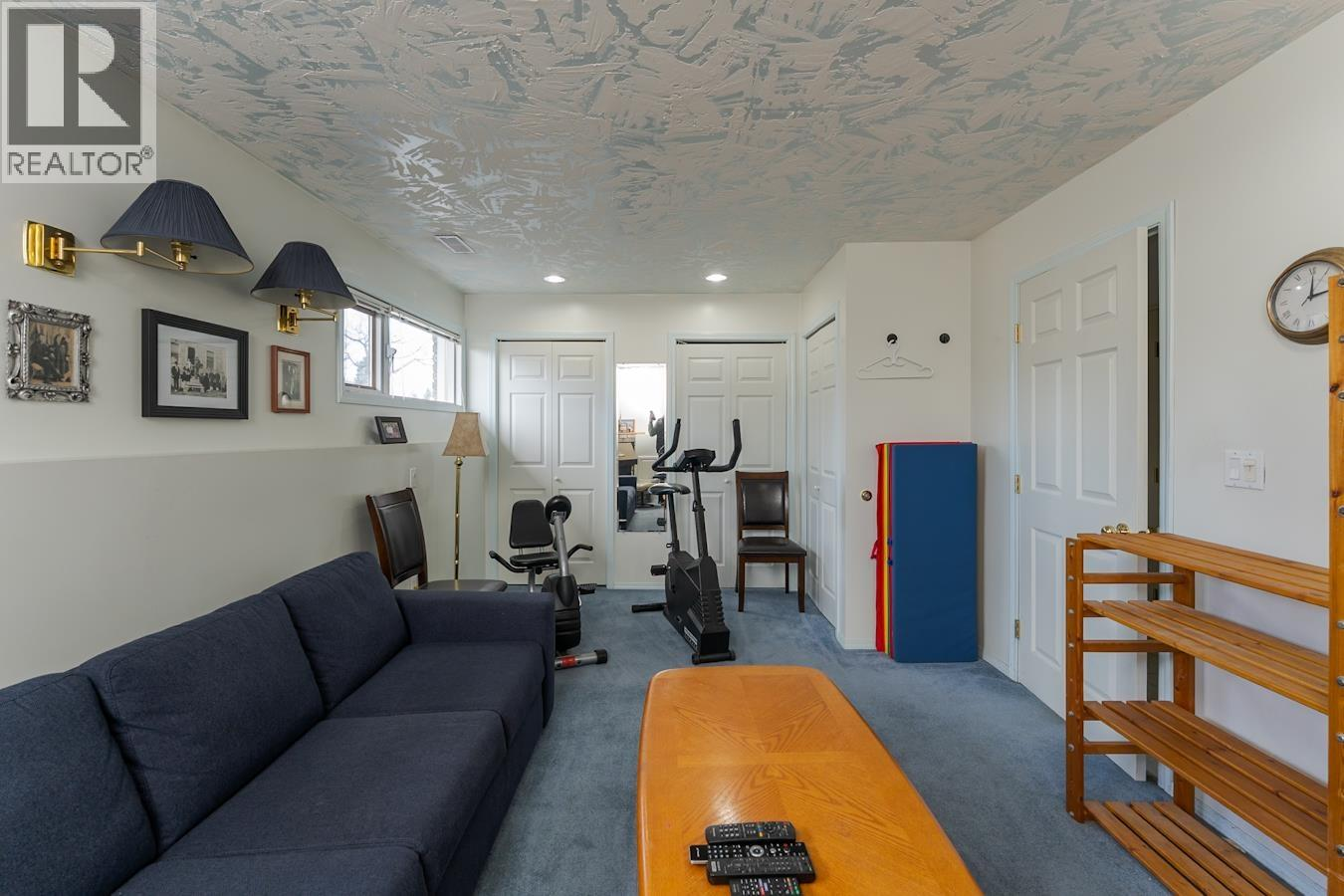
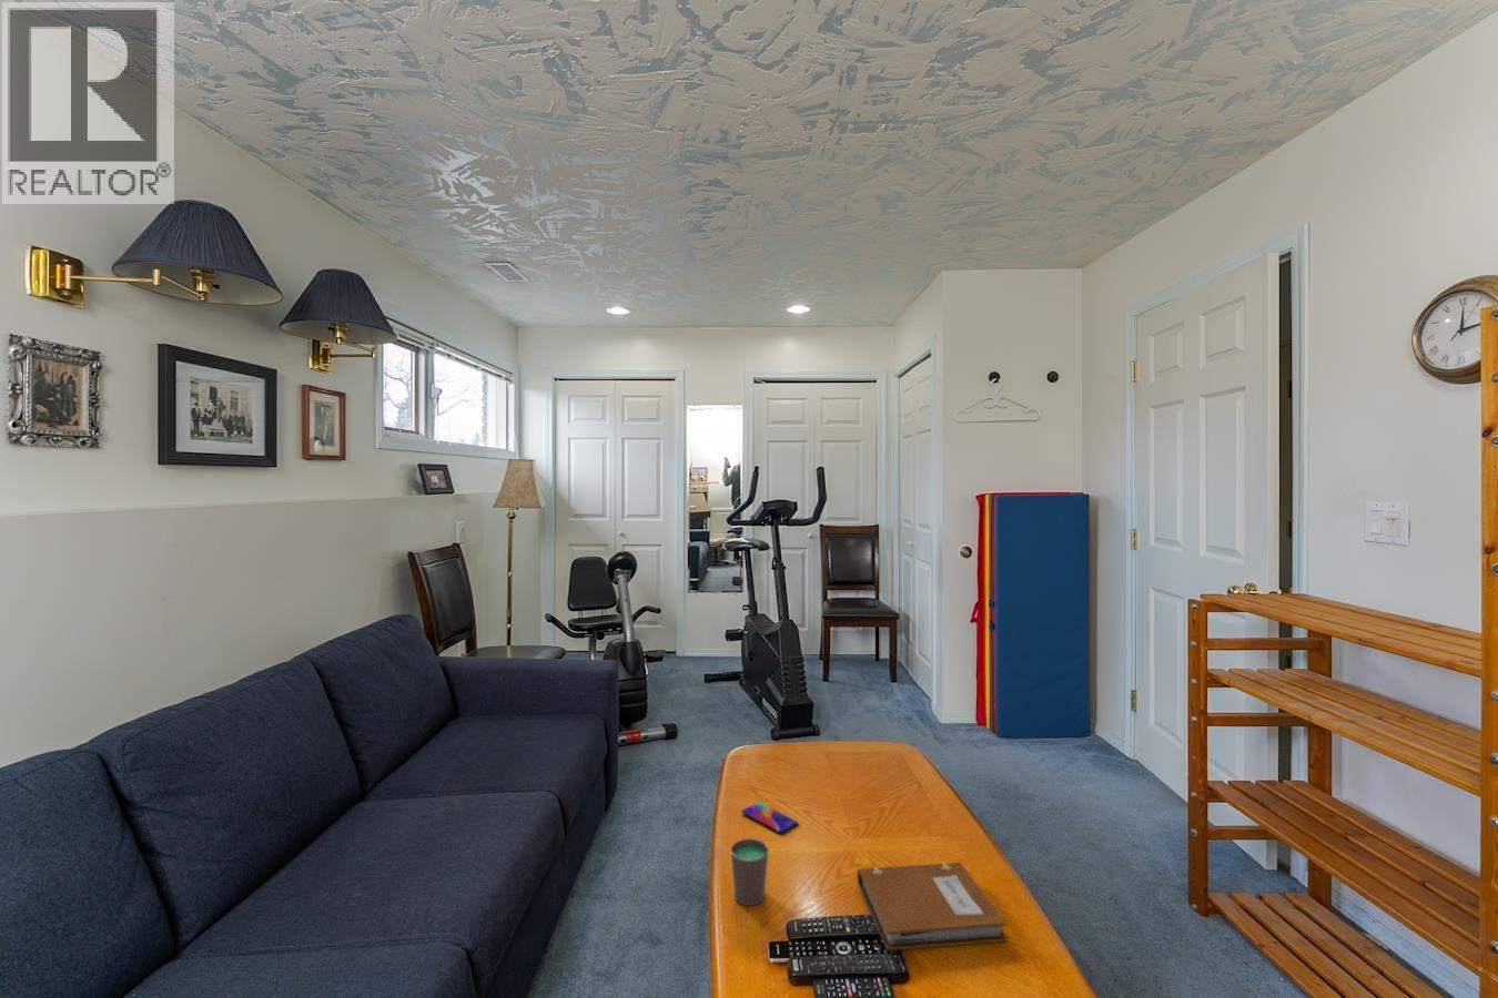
+ cup (749, 872)
+ notebook (928, 900)
+ smartphone (769, 816)
